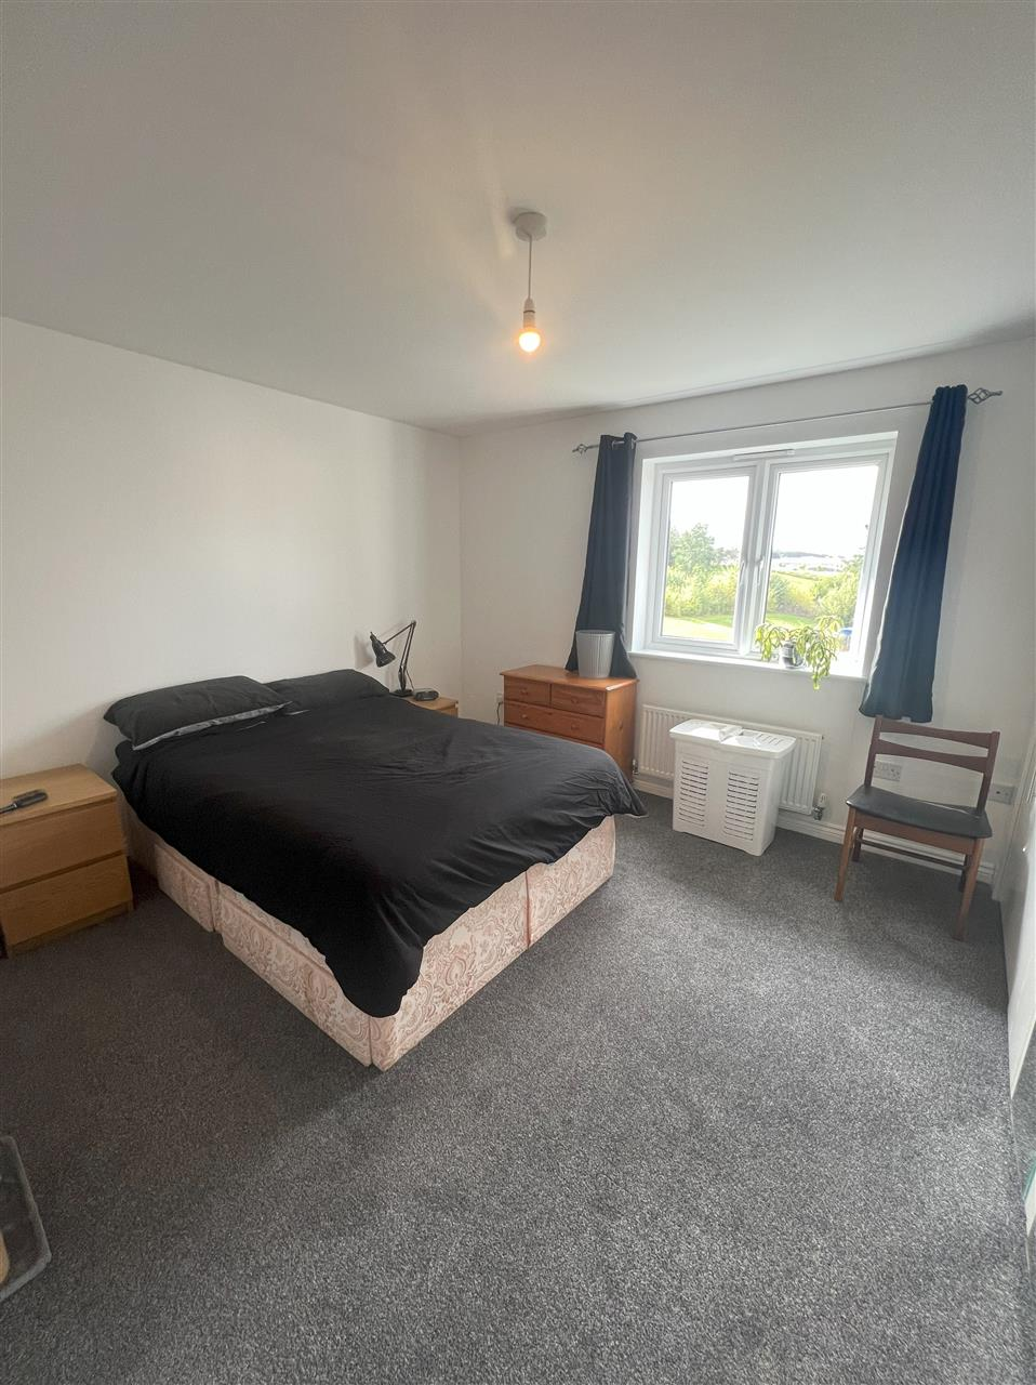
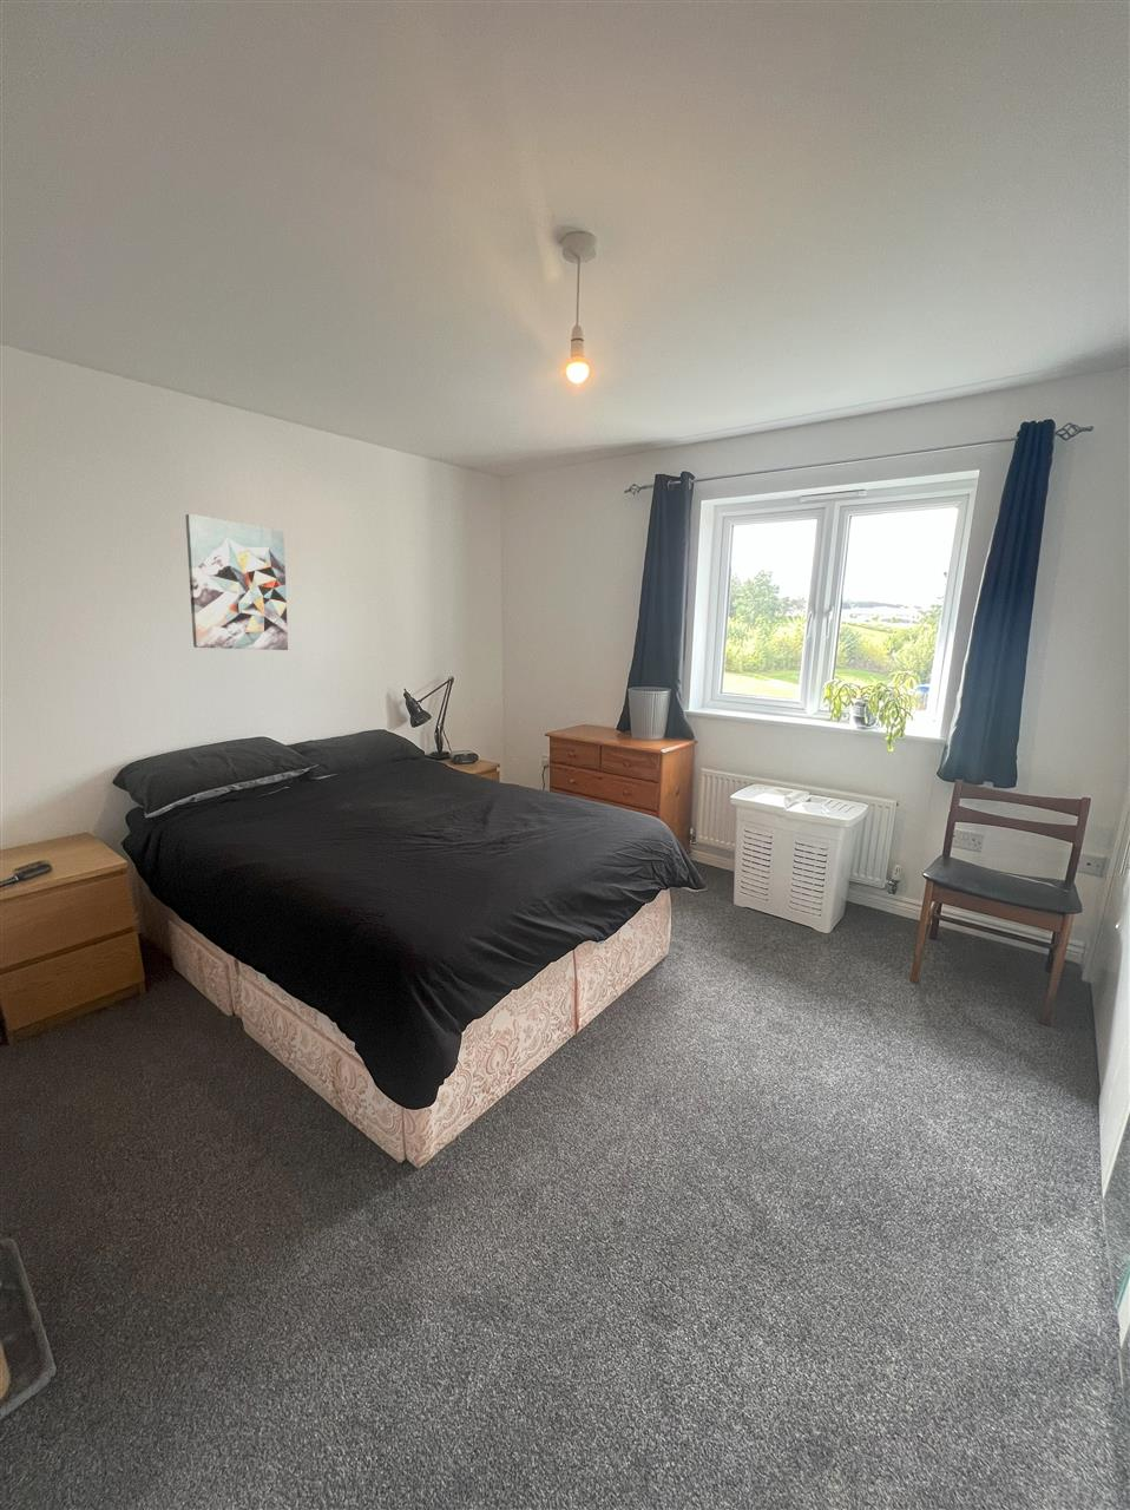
+ wall art (240, 586)
